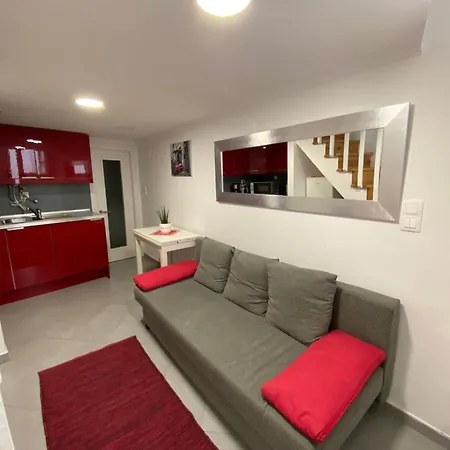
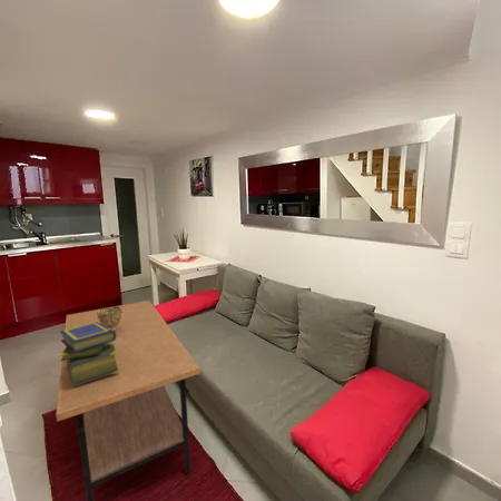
+ coffee table (124, 381)
+ stack of books (88, 348)
+ decorative bowl (110, 320)
